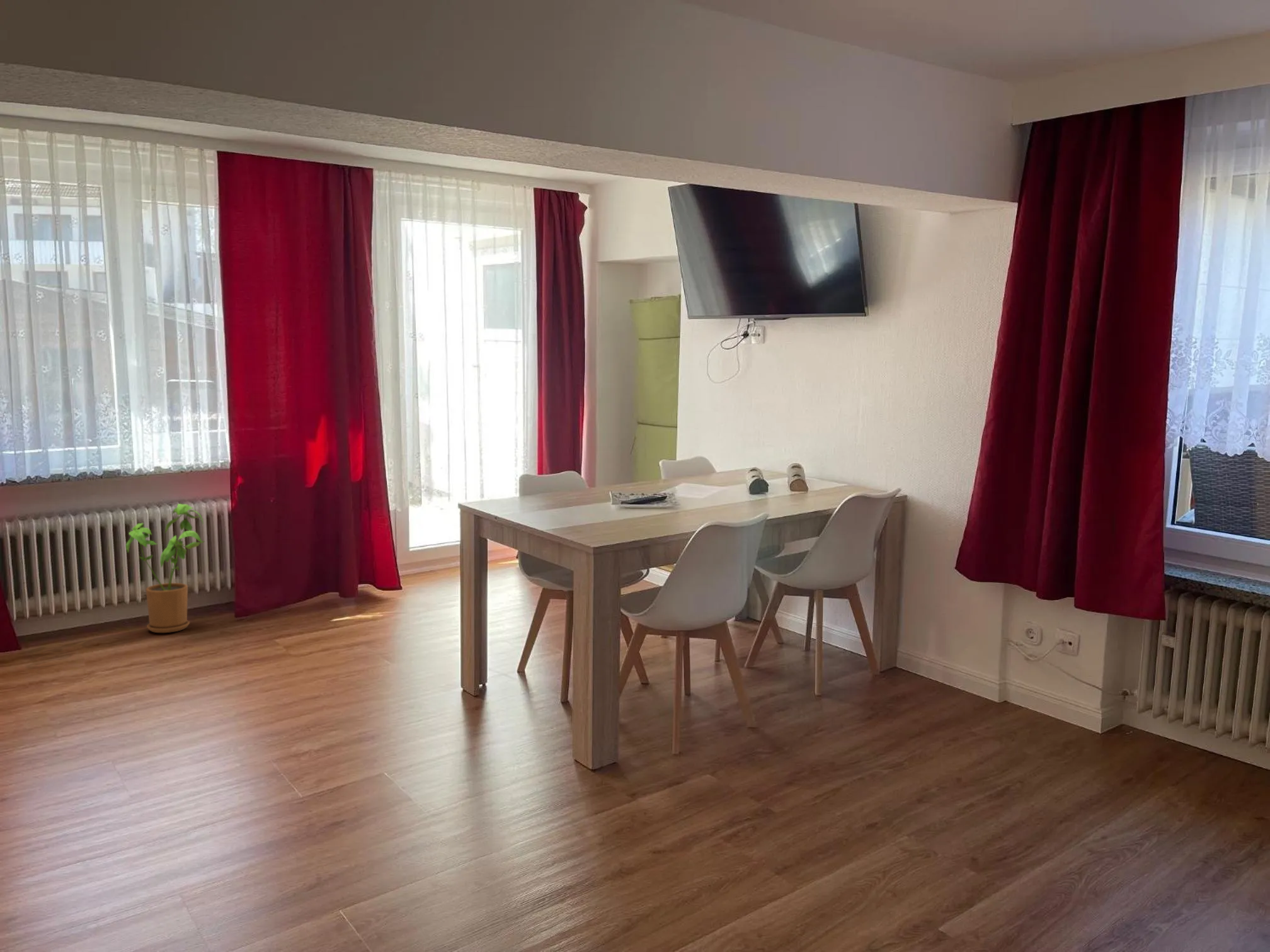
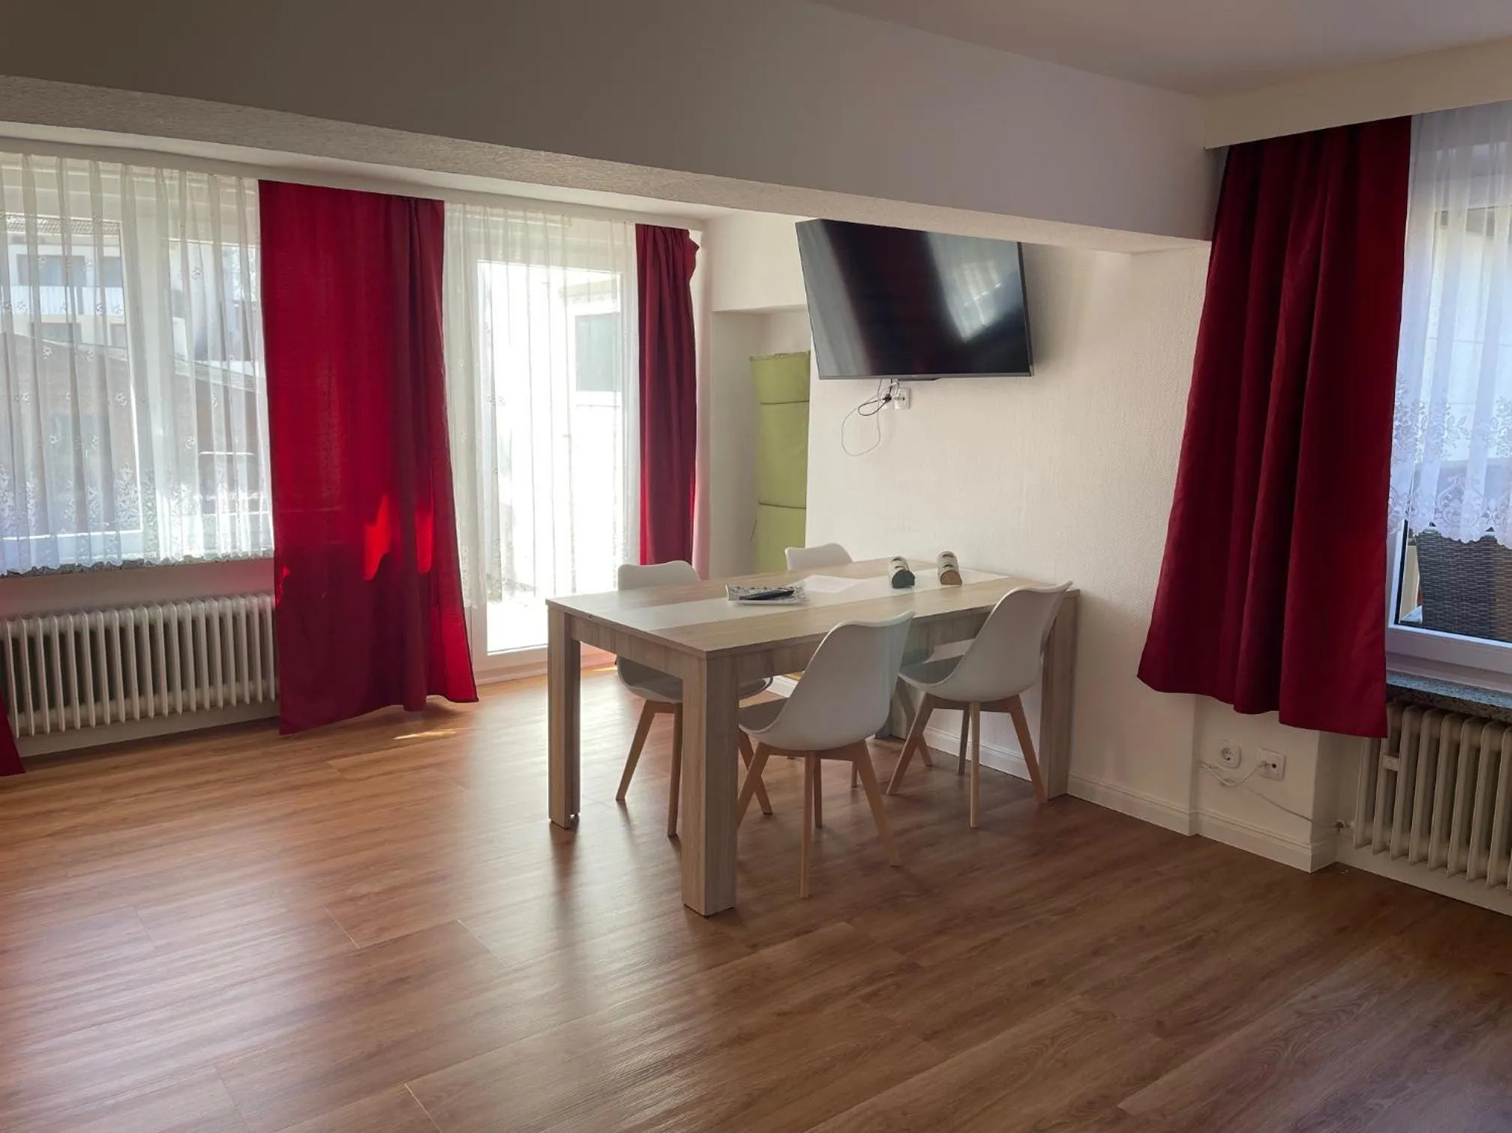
- house plant (171, 567)
